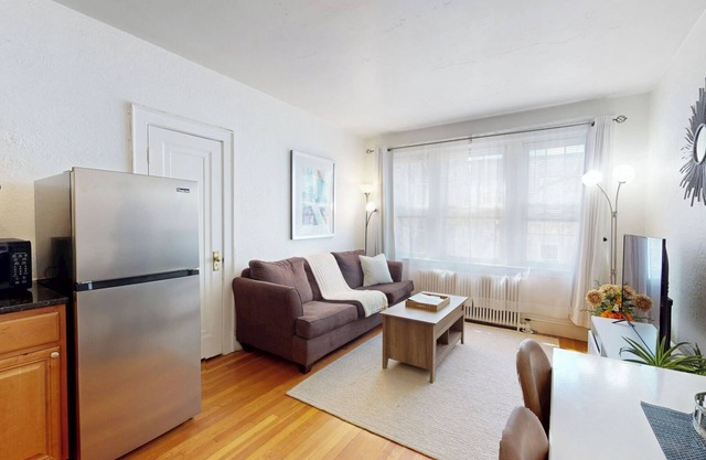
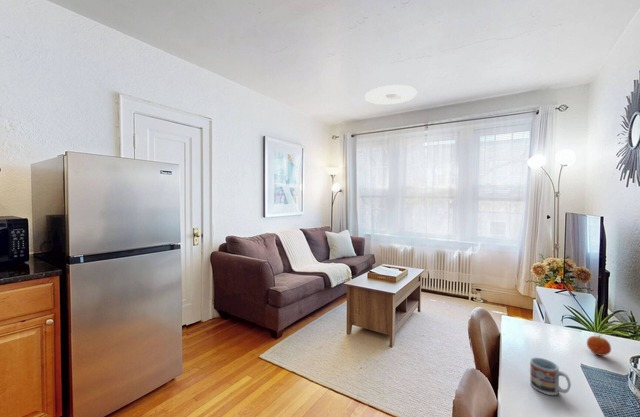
+ fruit (598, 344)
+ cup (549, 377)
+ ceiling light (390, 93)
